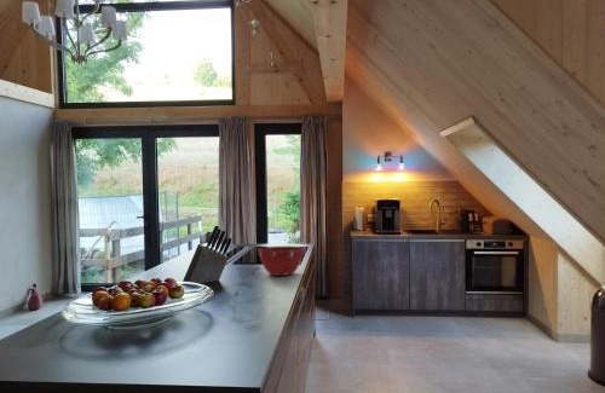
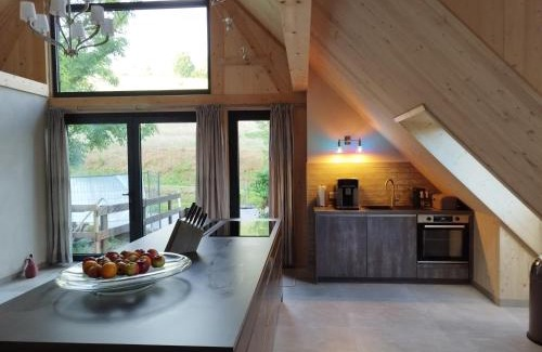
- mixing bowl (281, 260)
